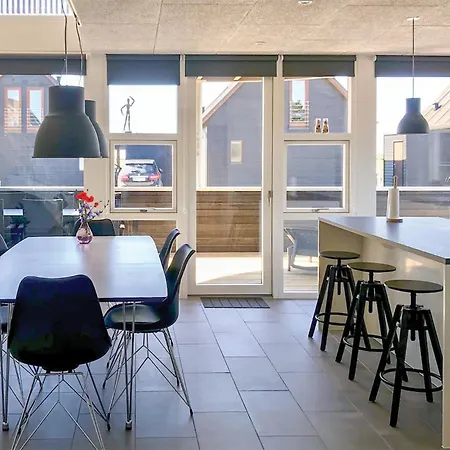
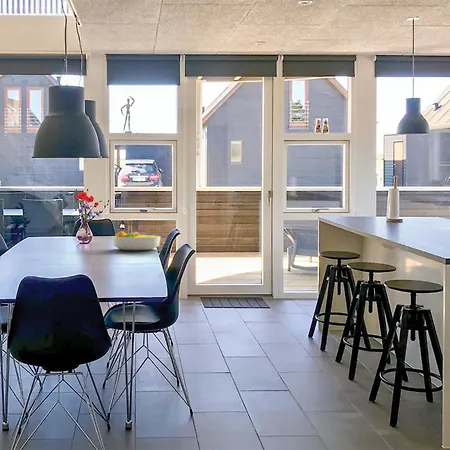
+ fruit bowl (136, 239)
